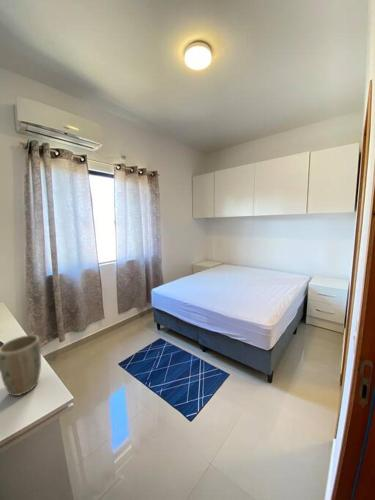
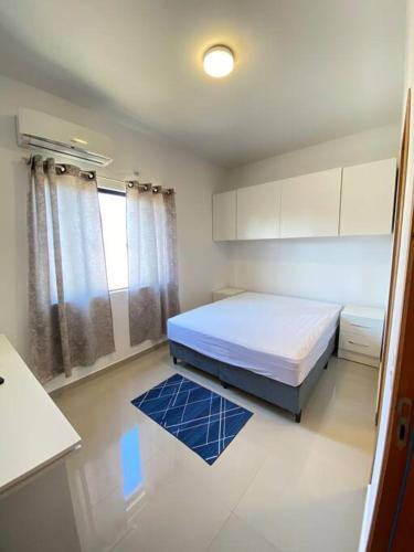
- plant pot (22, 365)
